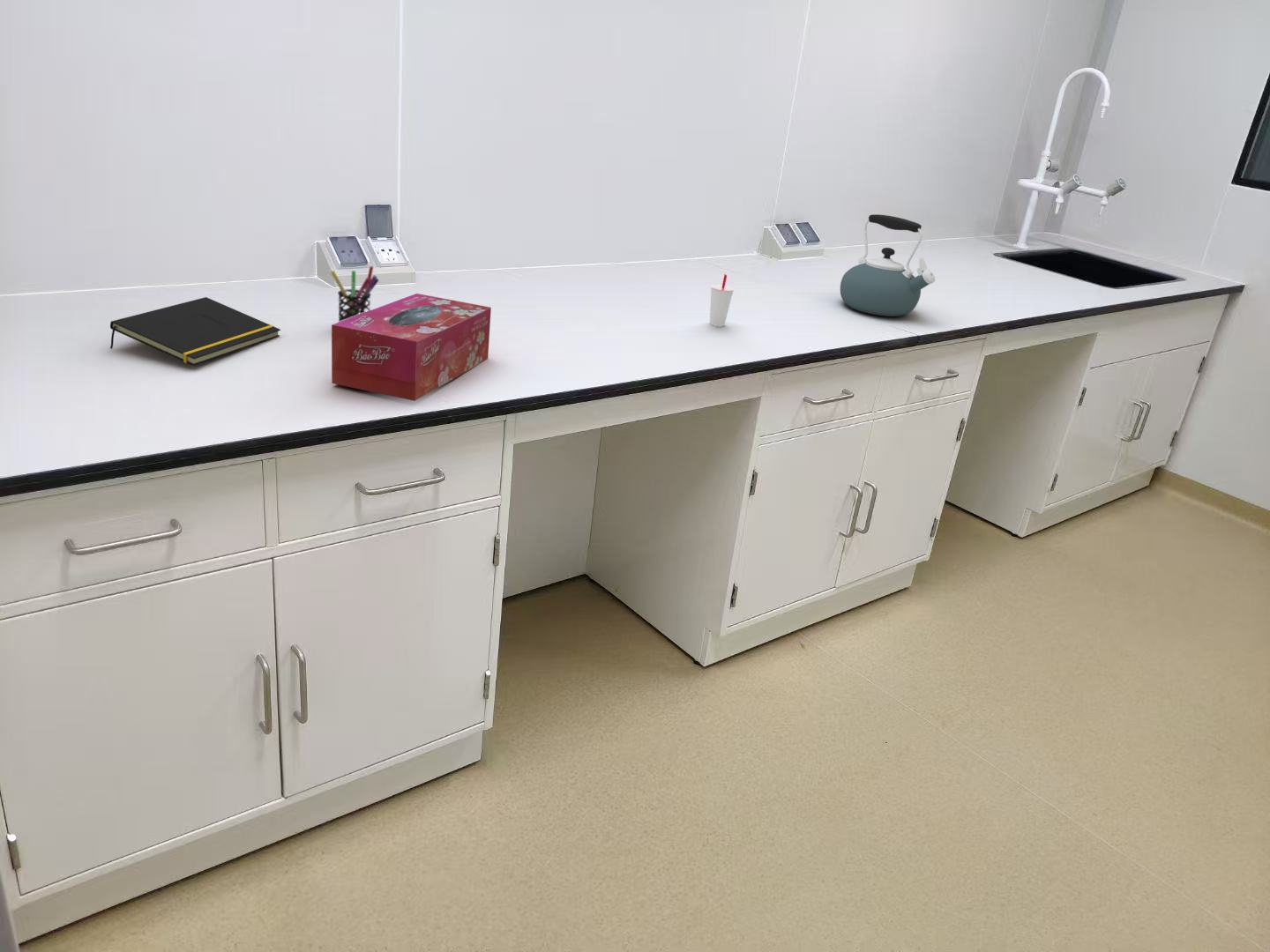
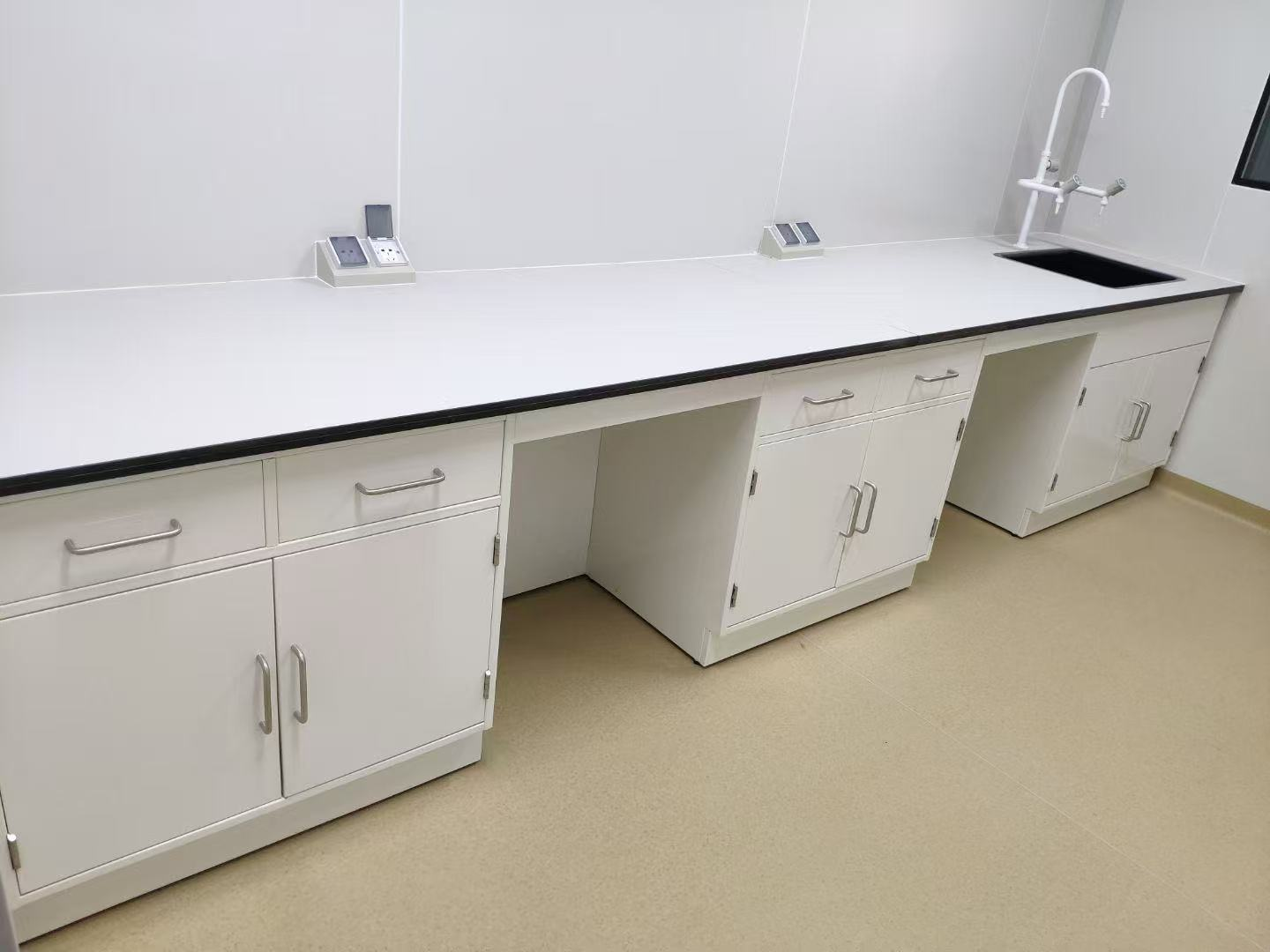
- notepad (199, 329)
- cup (721, 300)
- tissue box (415, 343)
- kettle (892, 265)
- pen holder (355, 297)
